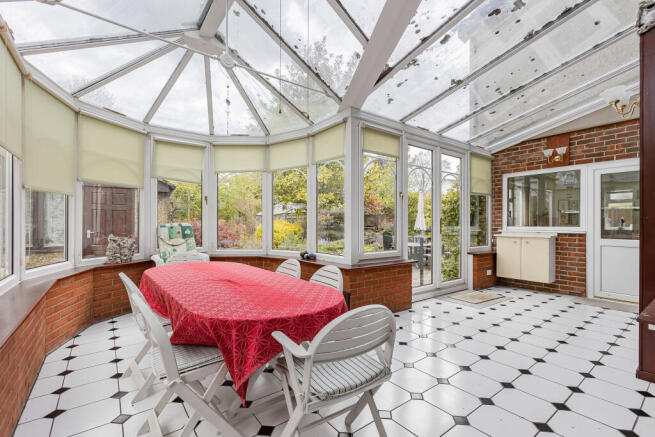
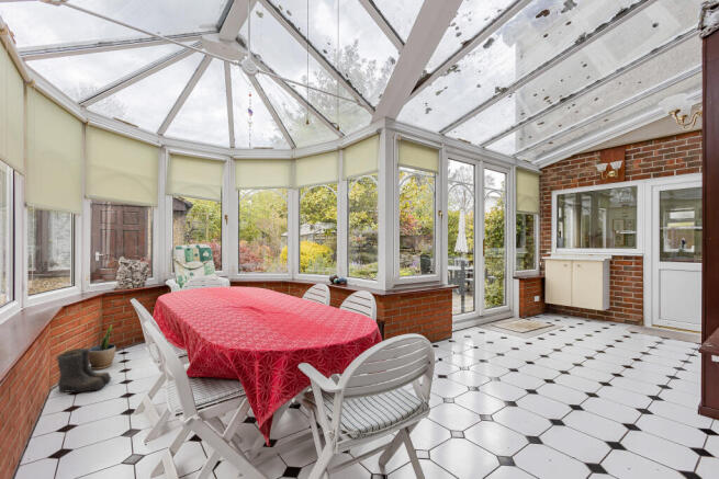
+ boots (83, 368)
+ potted plant (102, 346)
